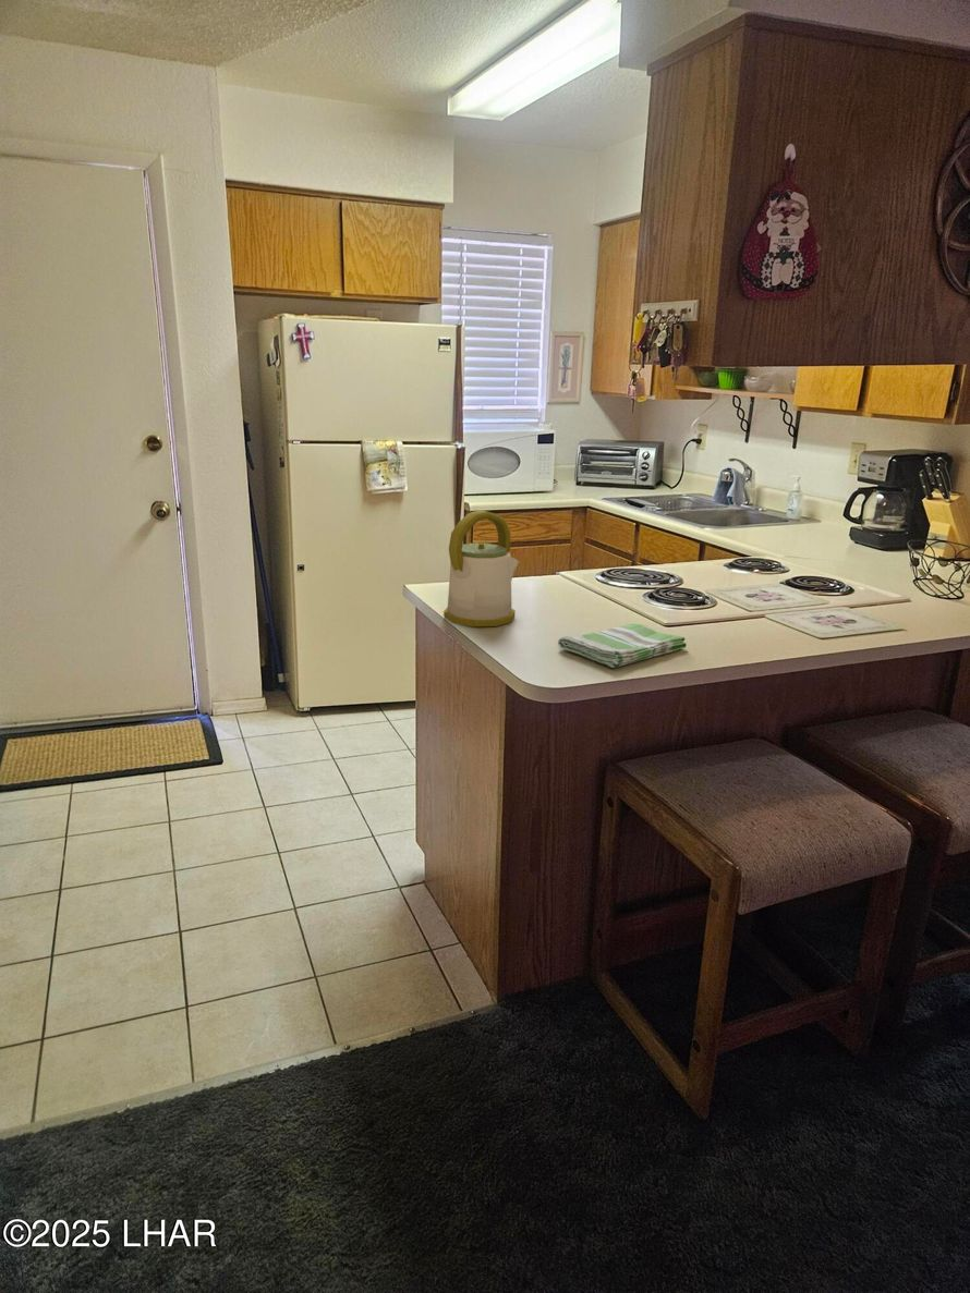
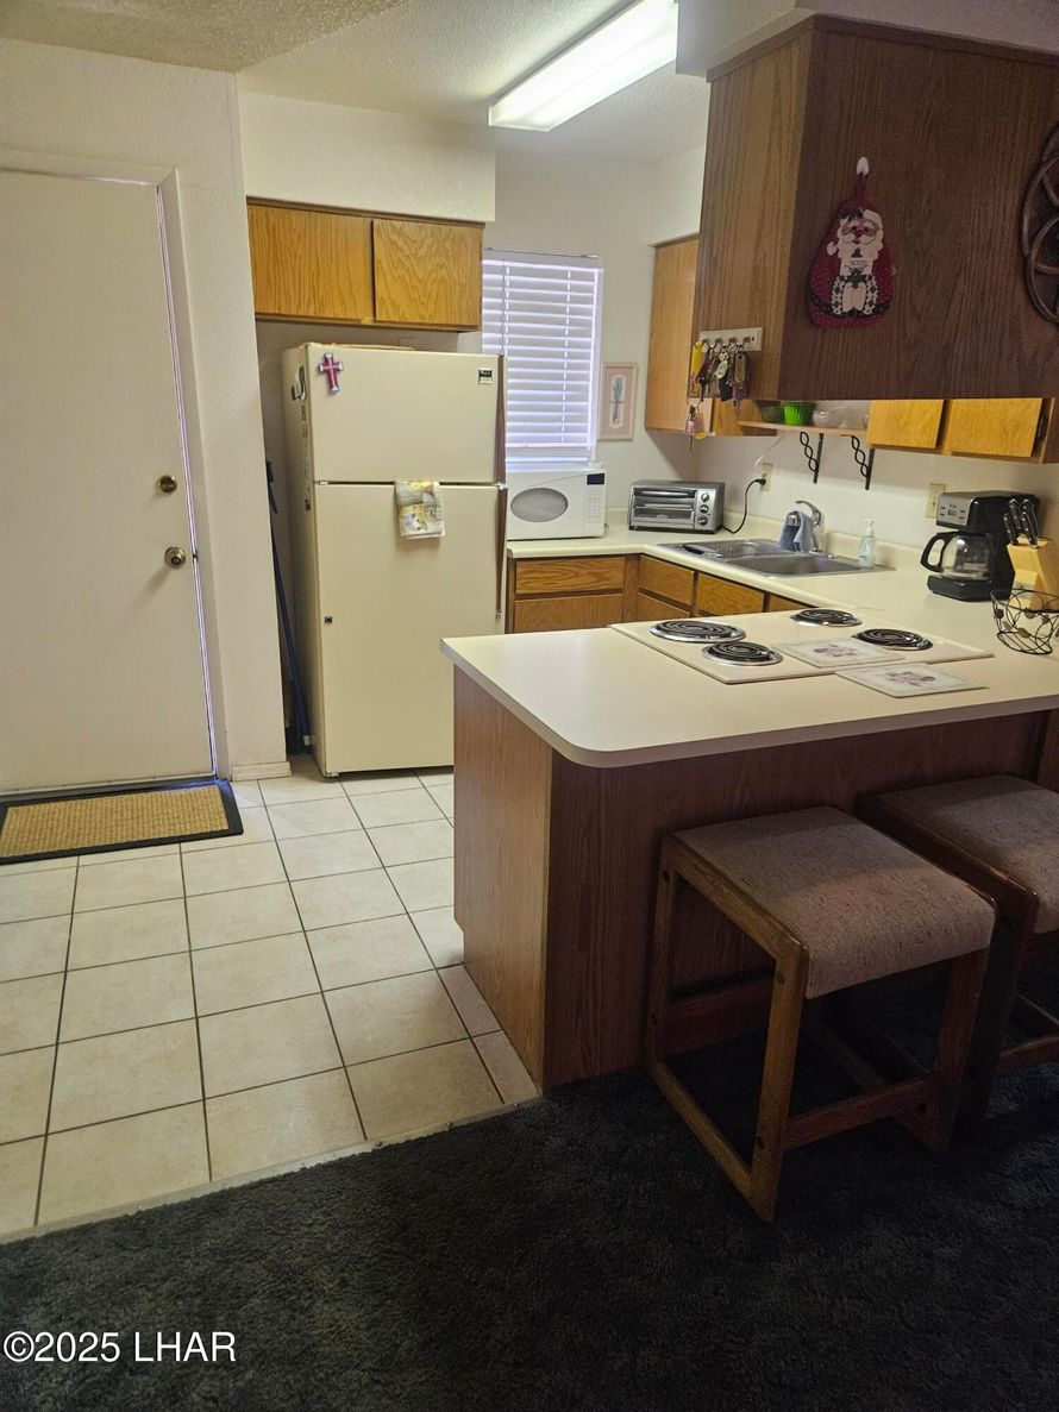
- dish towel (622, 641)
- kettle (485, 563)
